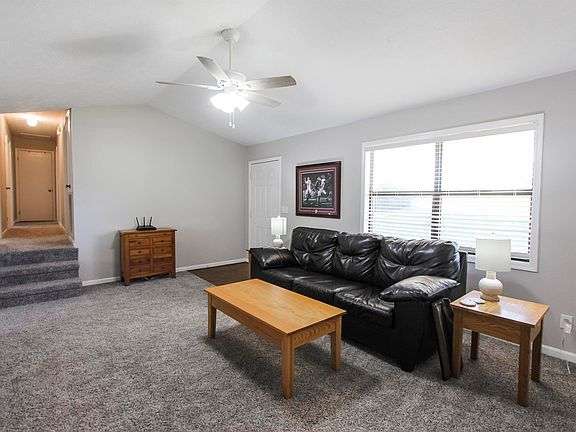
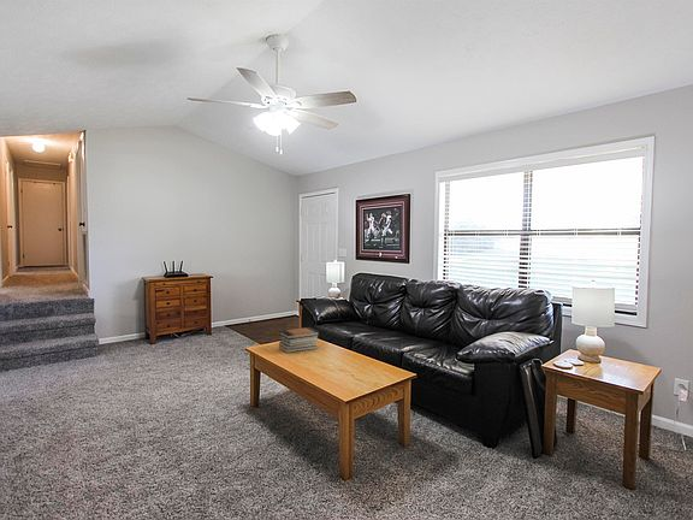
+ book stack (298, 339)
